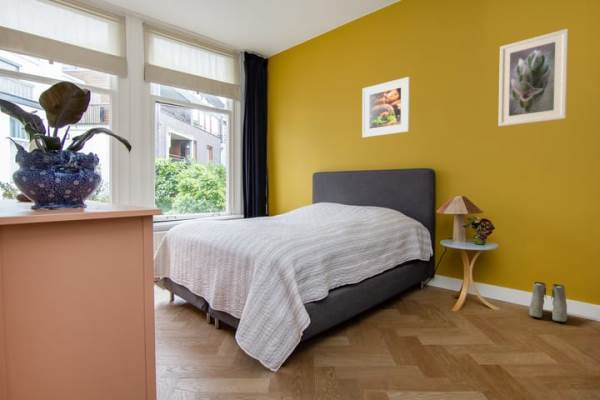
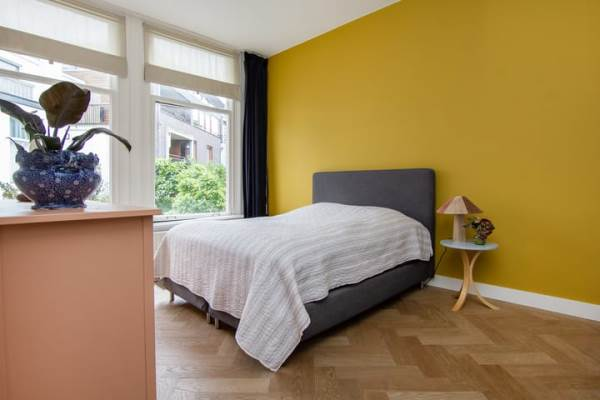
- boots (546, 298)
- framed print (531, 80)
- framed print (384, 109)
